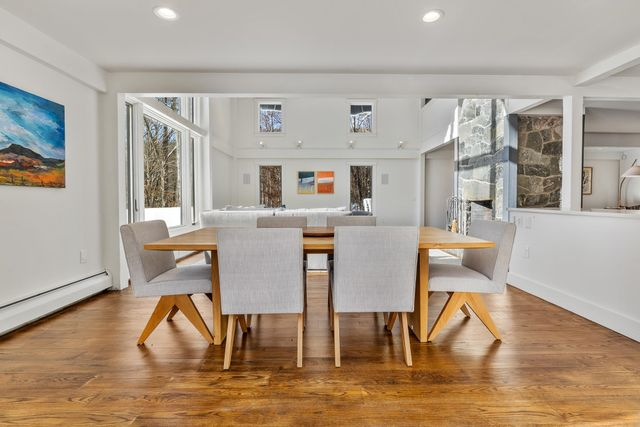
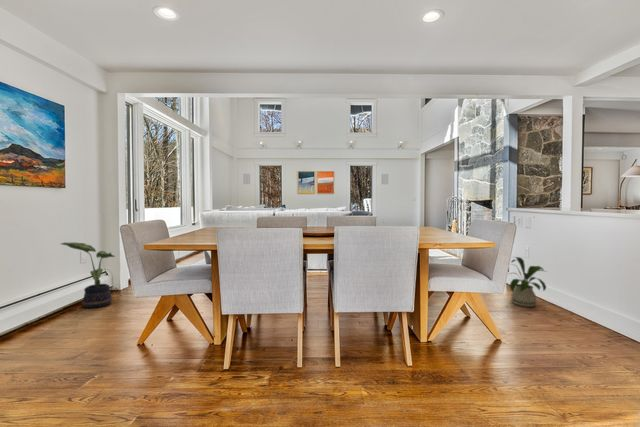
+ house plant (529, 280)
+ potted plant (98, 272)
